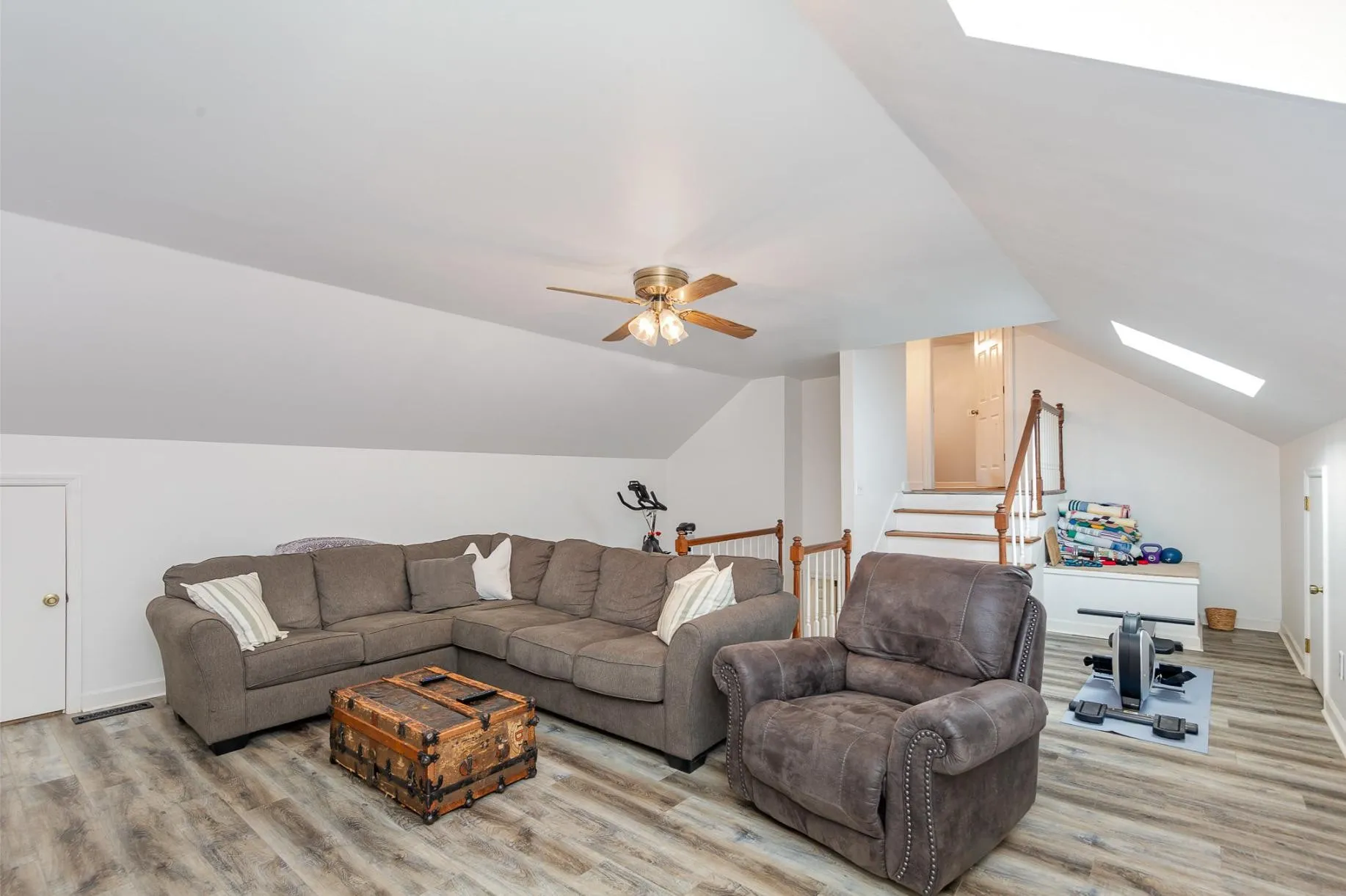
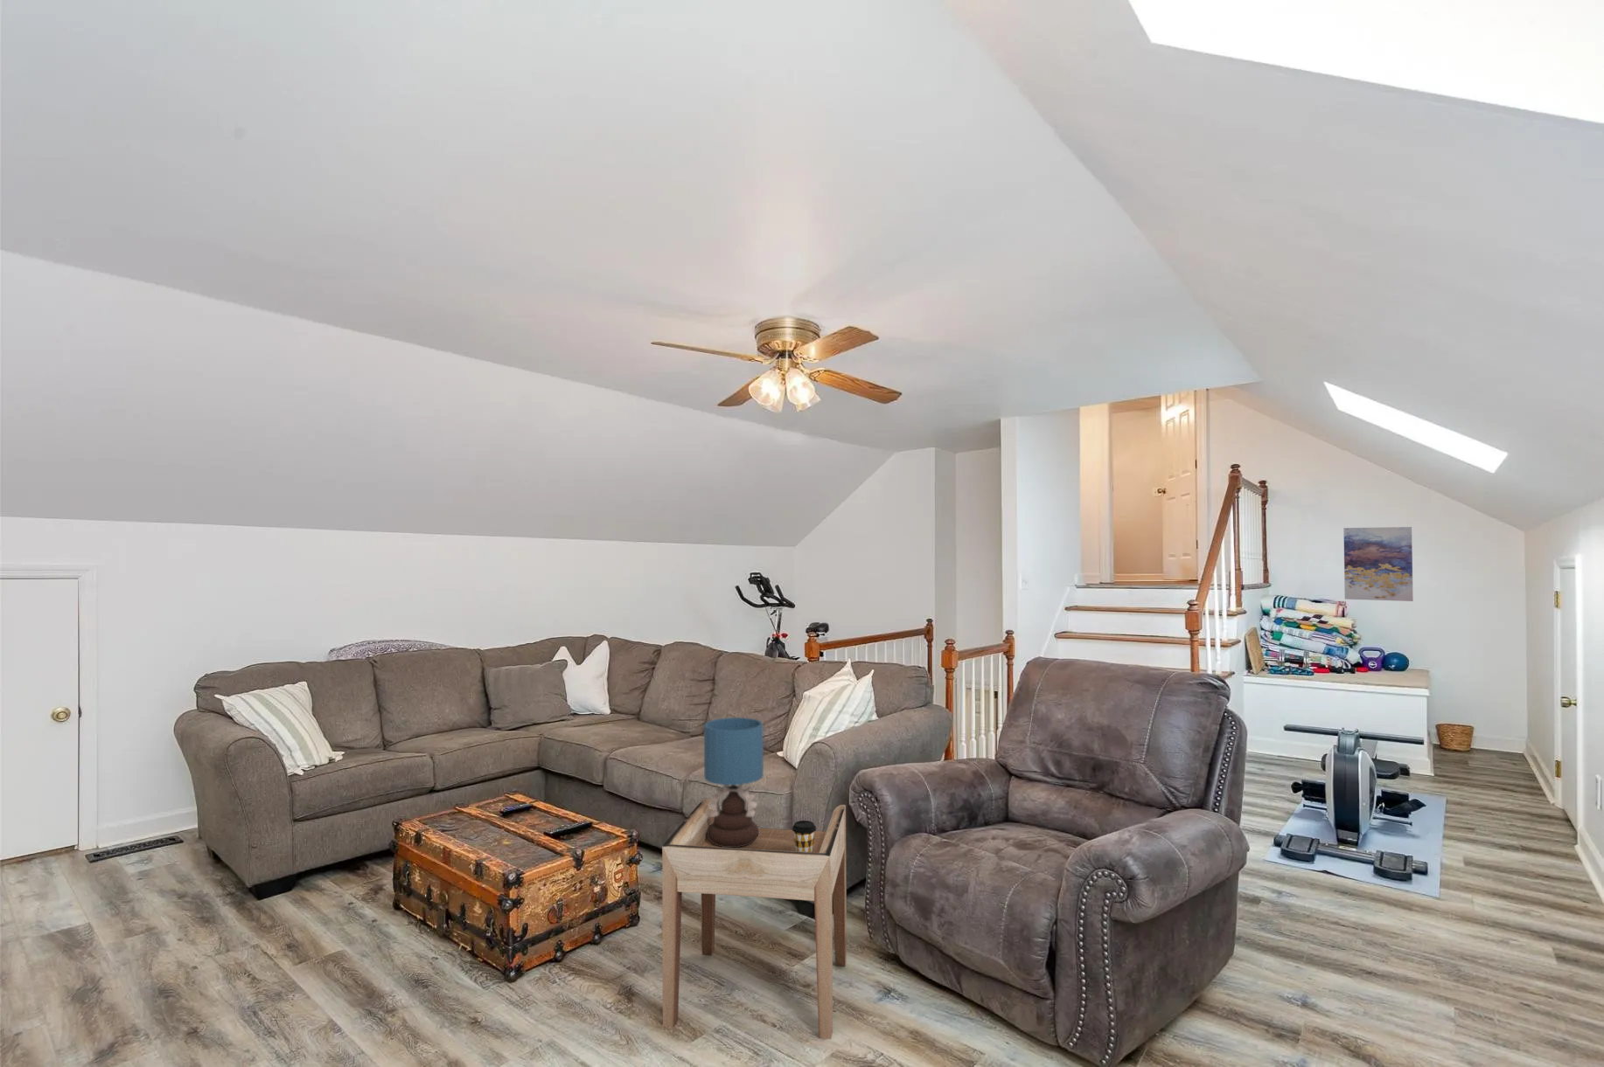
+ side table (761, 897)
+ coffee cup (803, 842)
+ wall art (1378, 563)
+ table lamp (734, 780)
